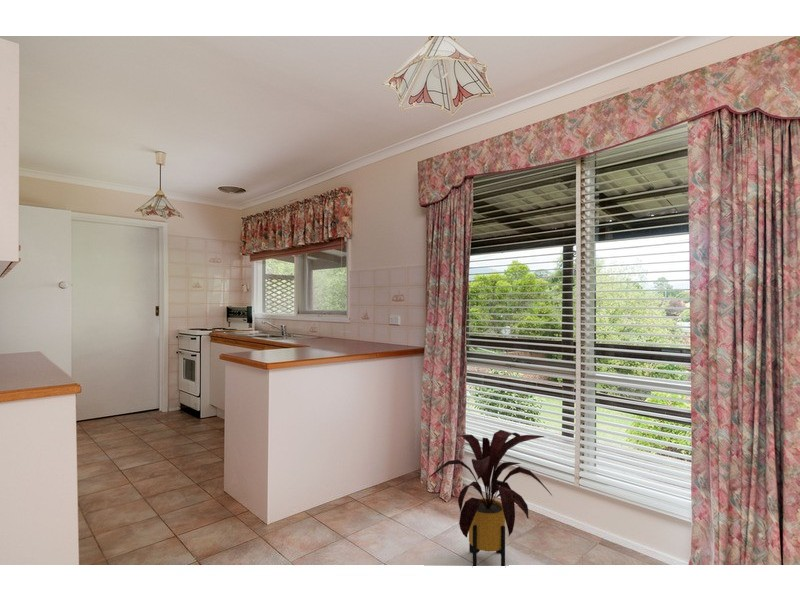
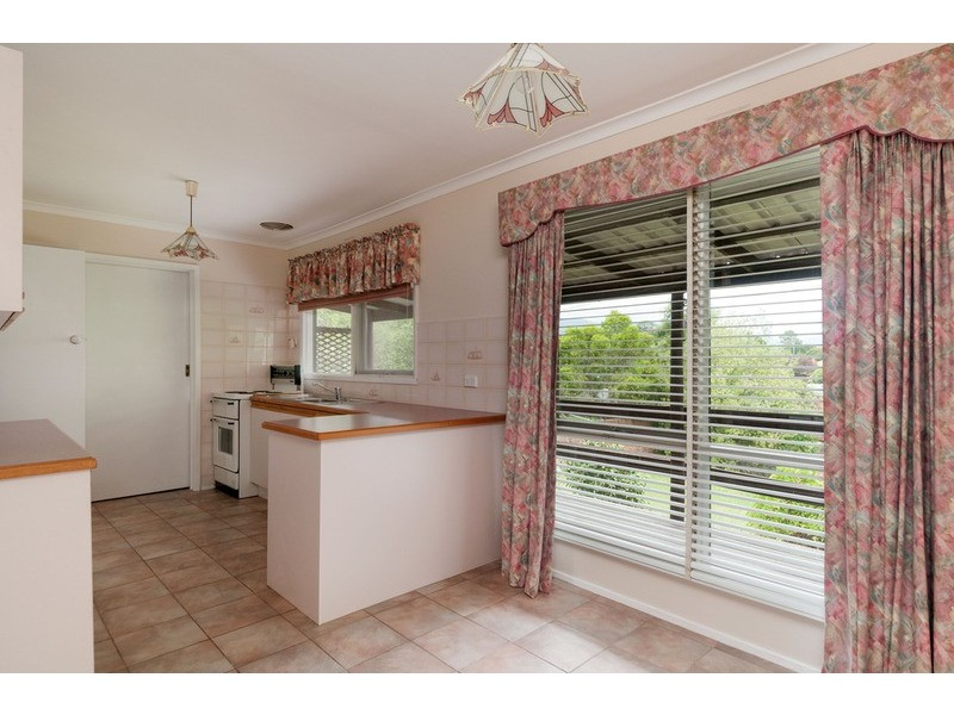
- house plant (489, 493)
